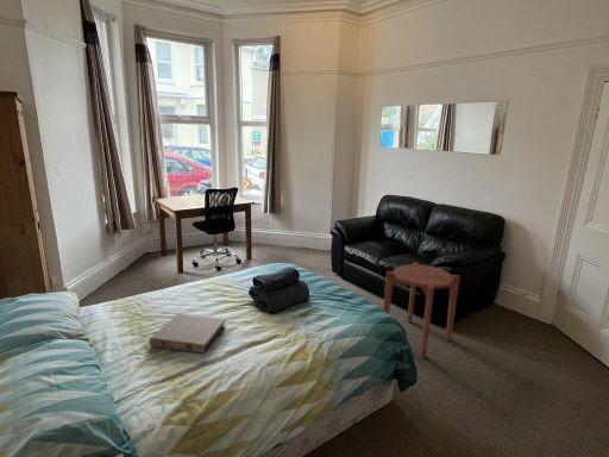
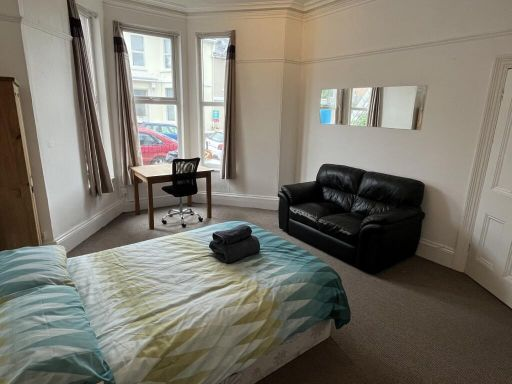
- side table (413, 306)
- book (189, 332)
